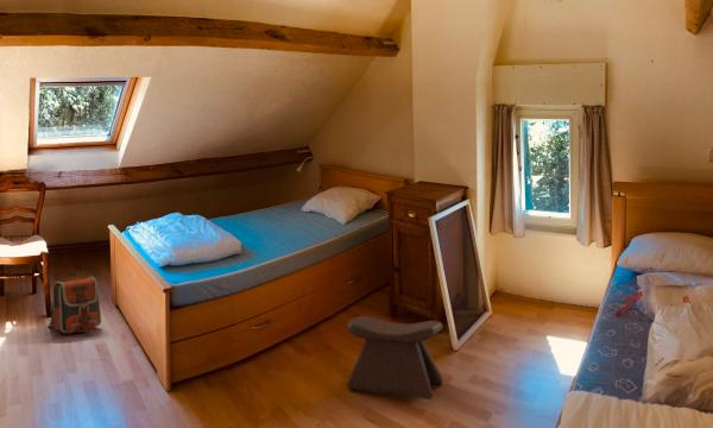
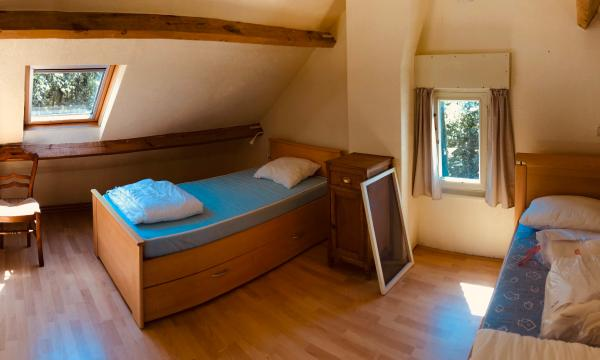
- stool (393, 353)
- backpack (74, 303)
